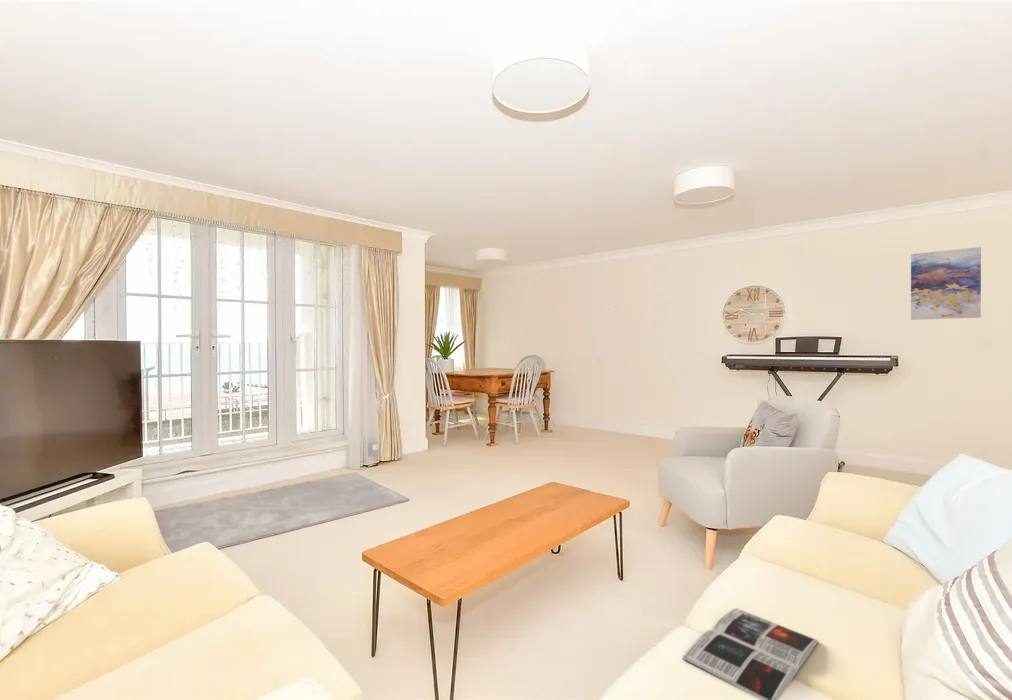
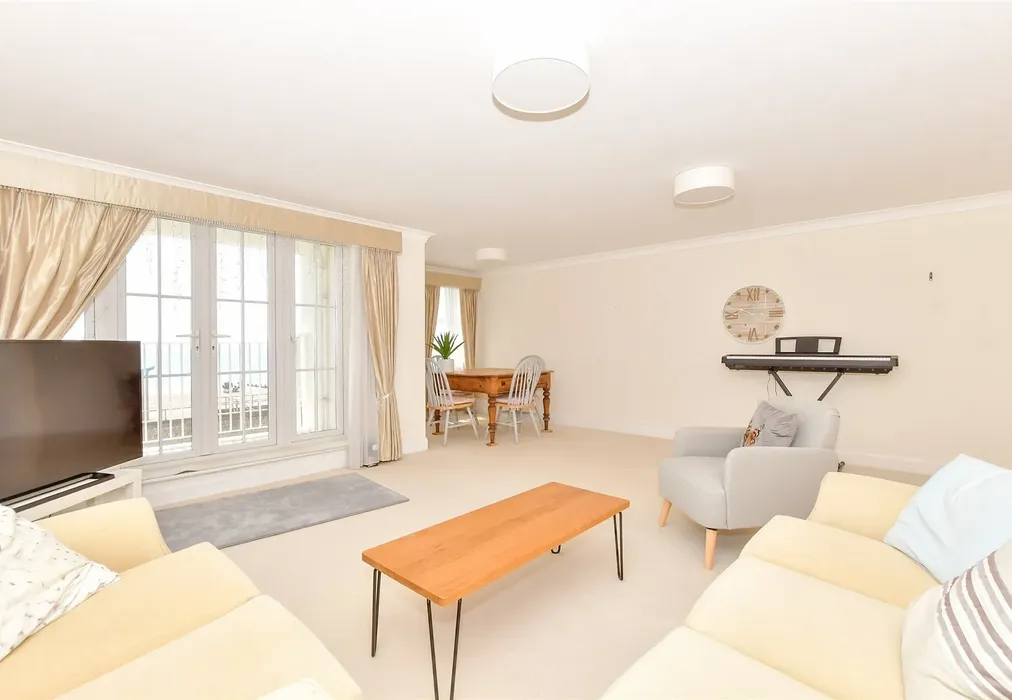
- magazine (752, 646)
- wall art (944, 284)
